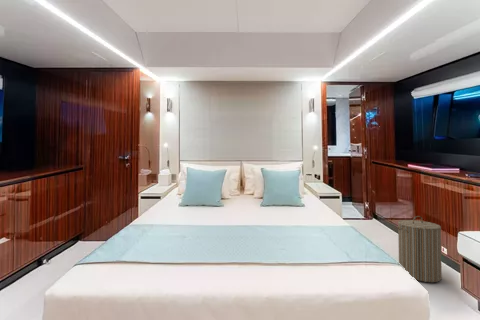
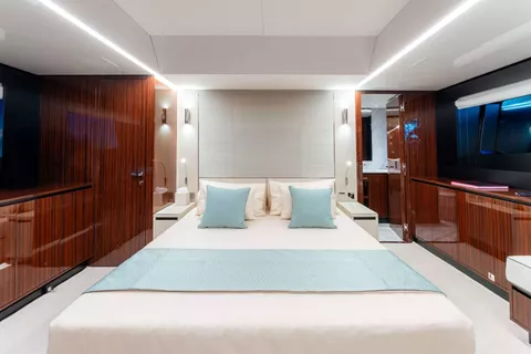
- laundry hamper (418, 244)
